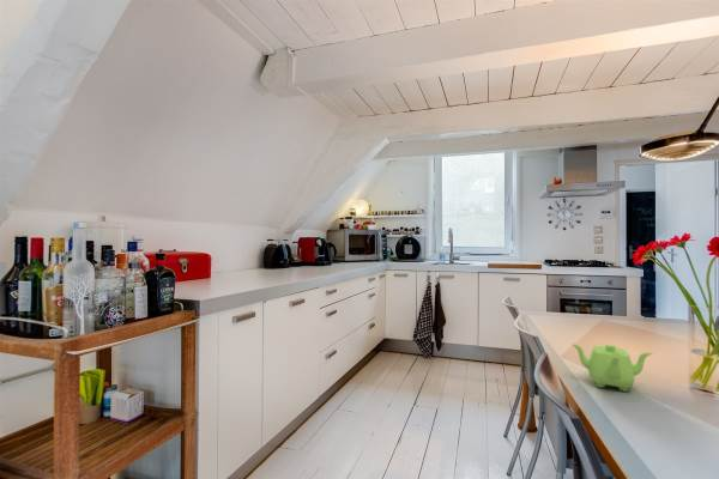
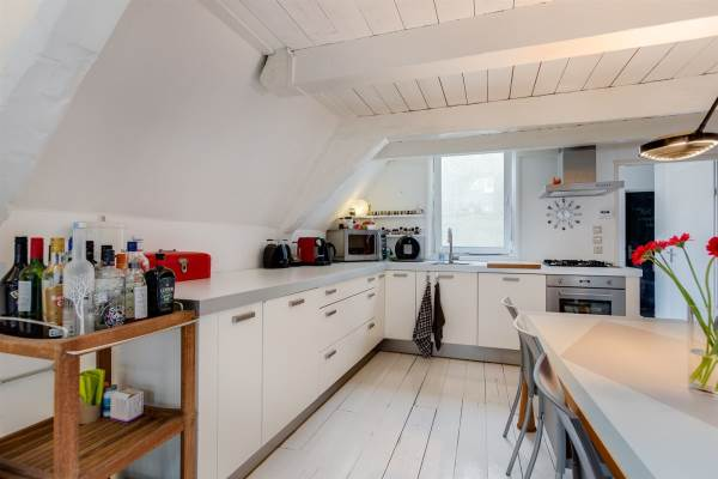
- teapot (610, 365)
